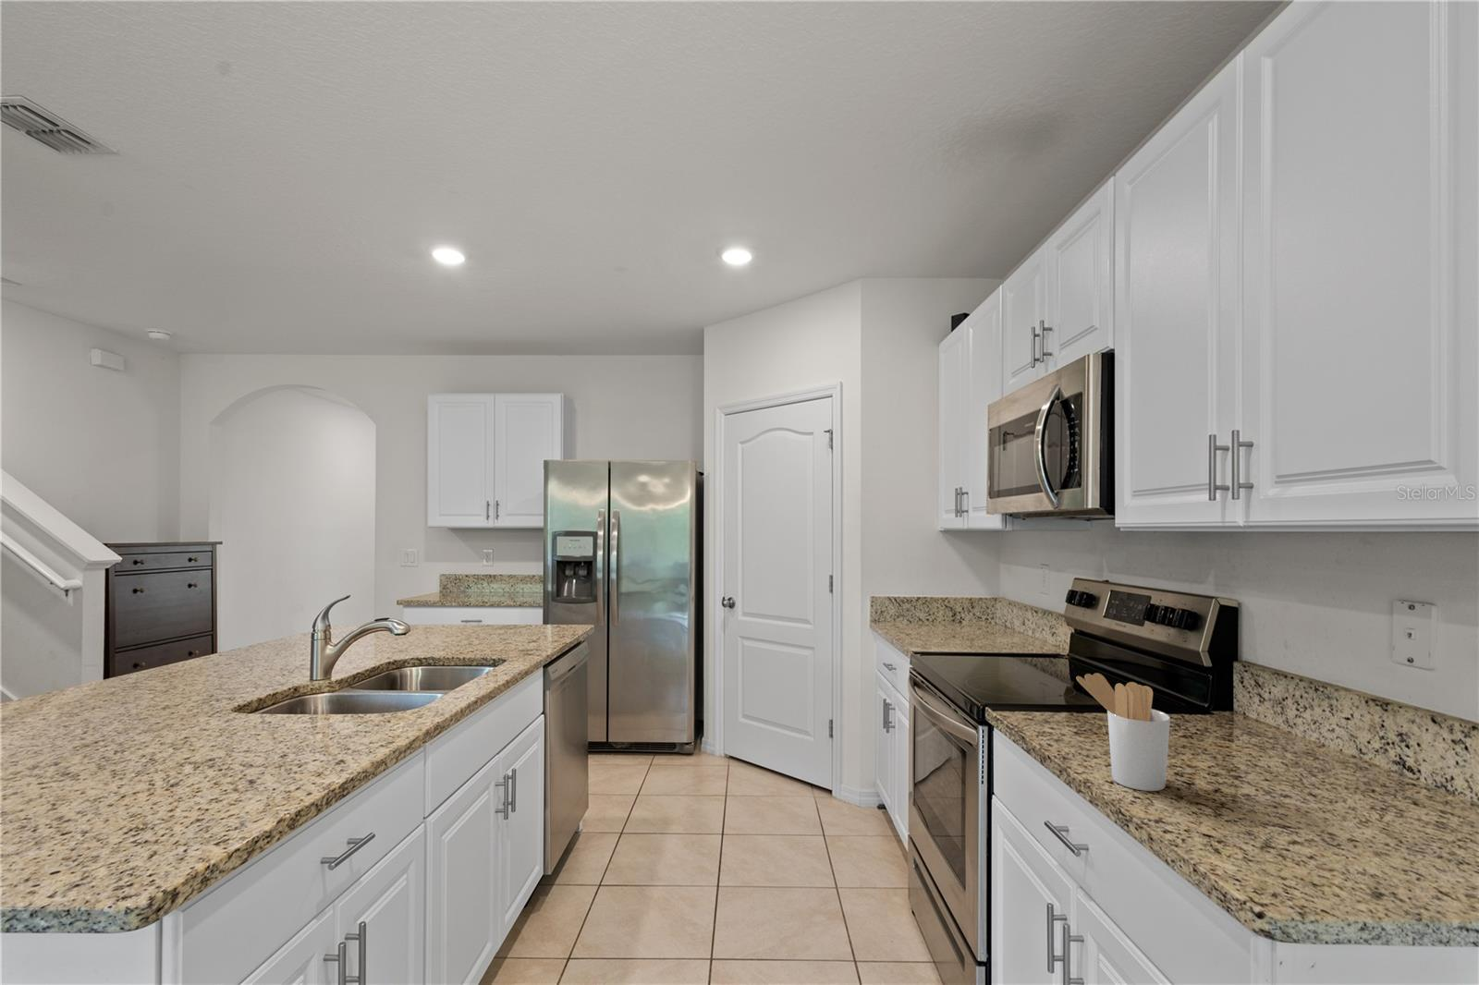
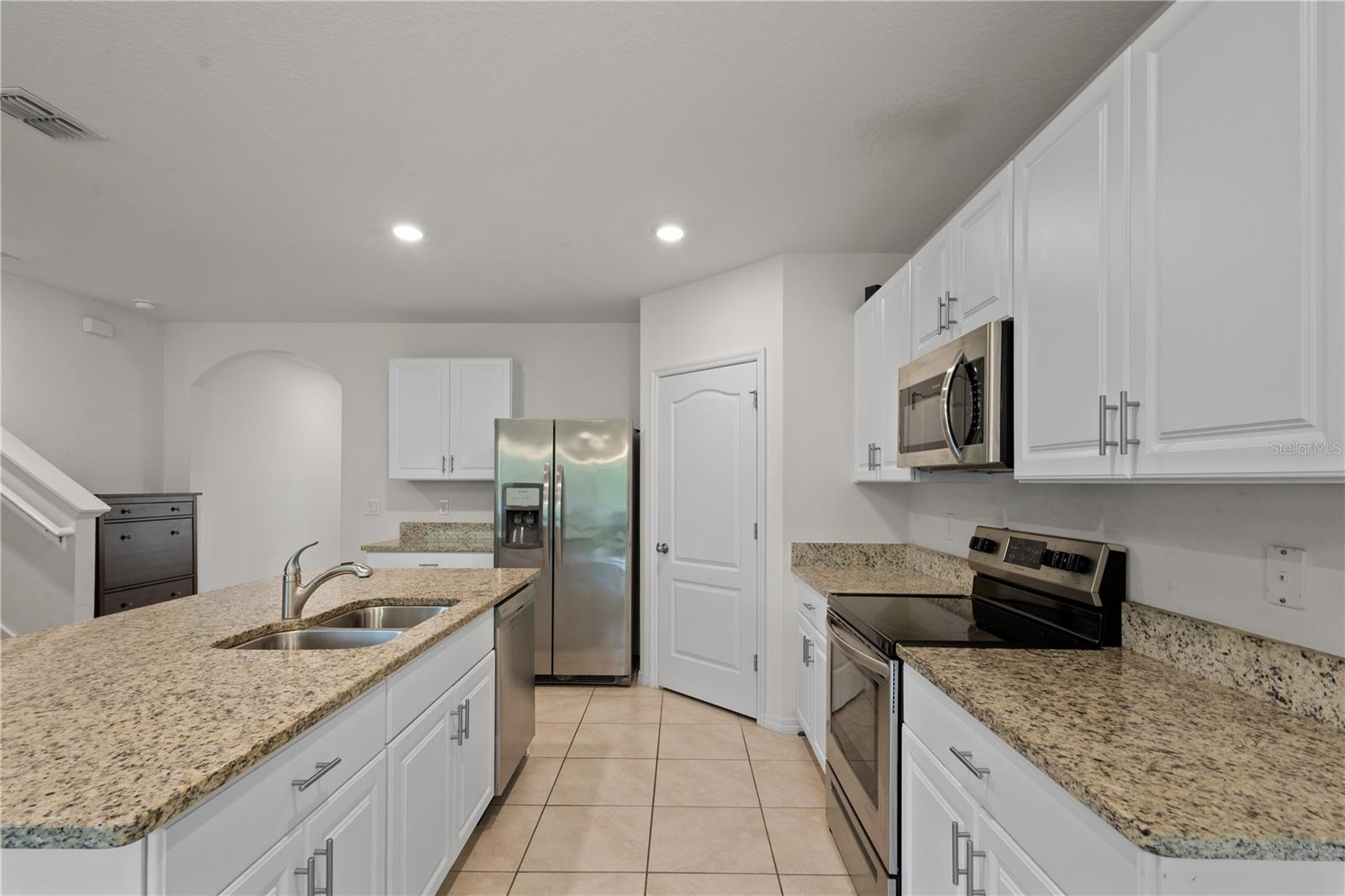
- utensil holder (1123, 727)
